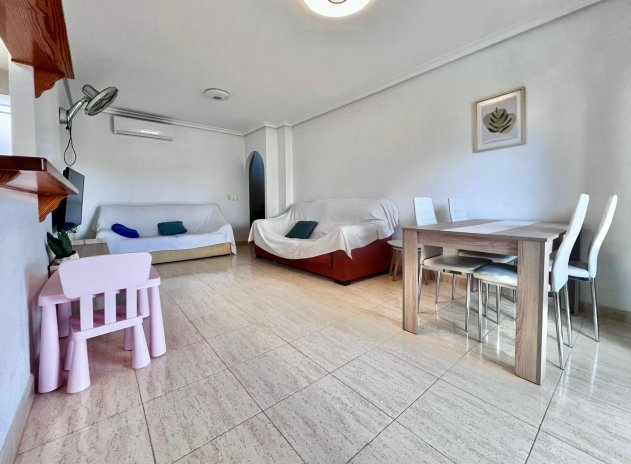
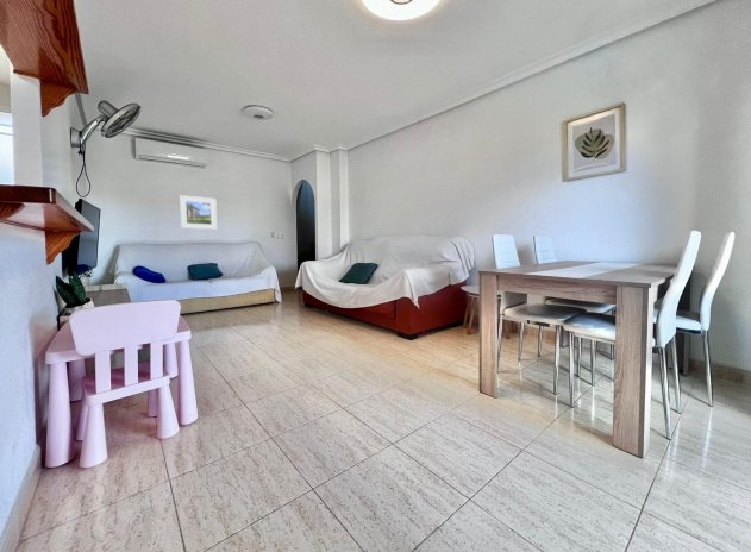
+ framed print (199, 213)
